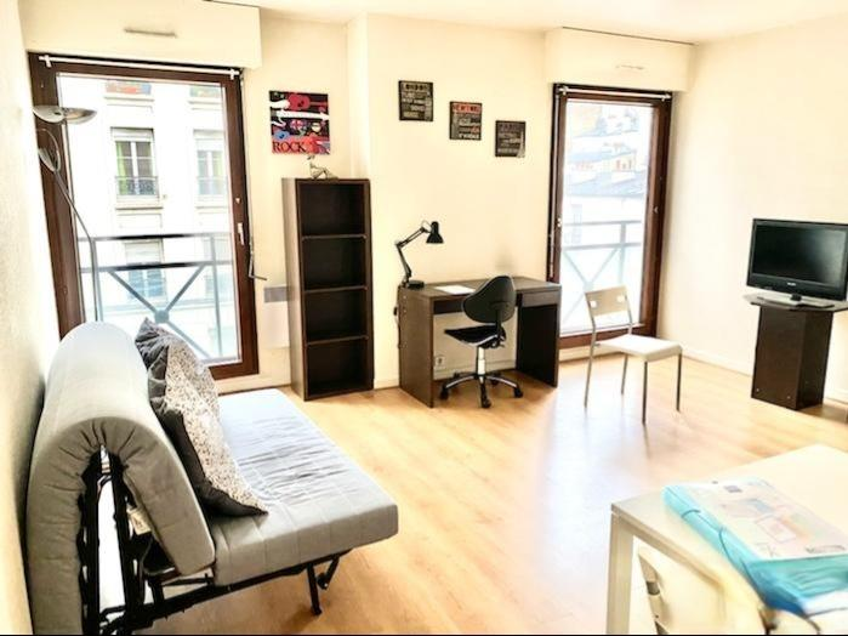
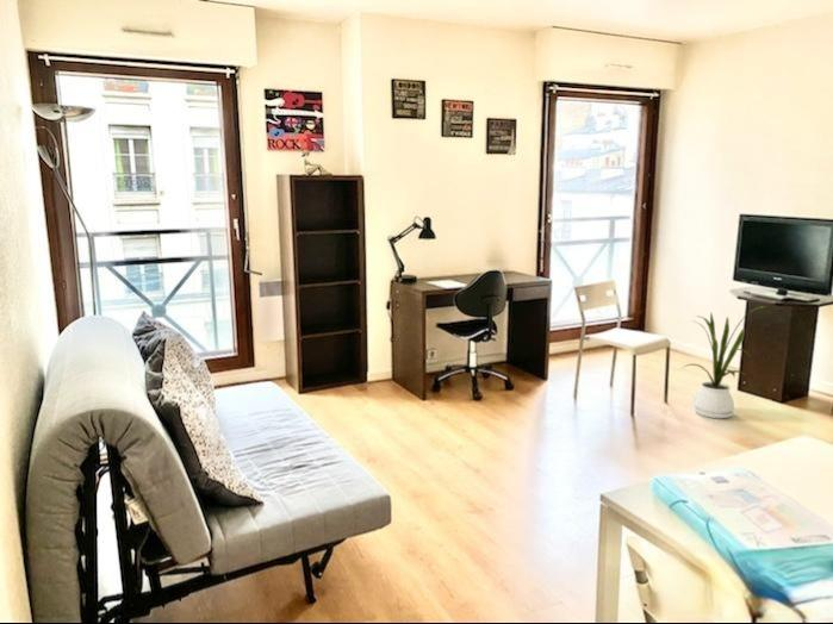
+ house plant (722, 358)
